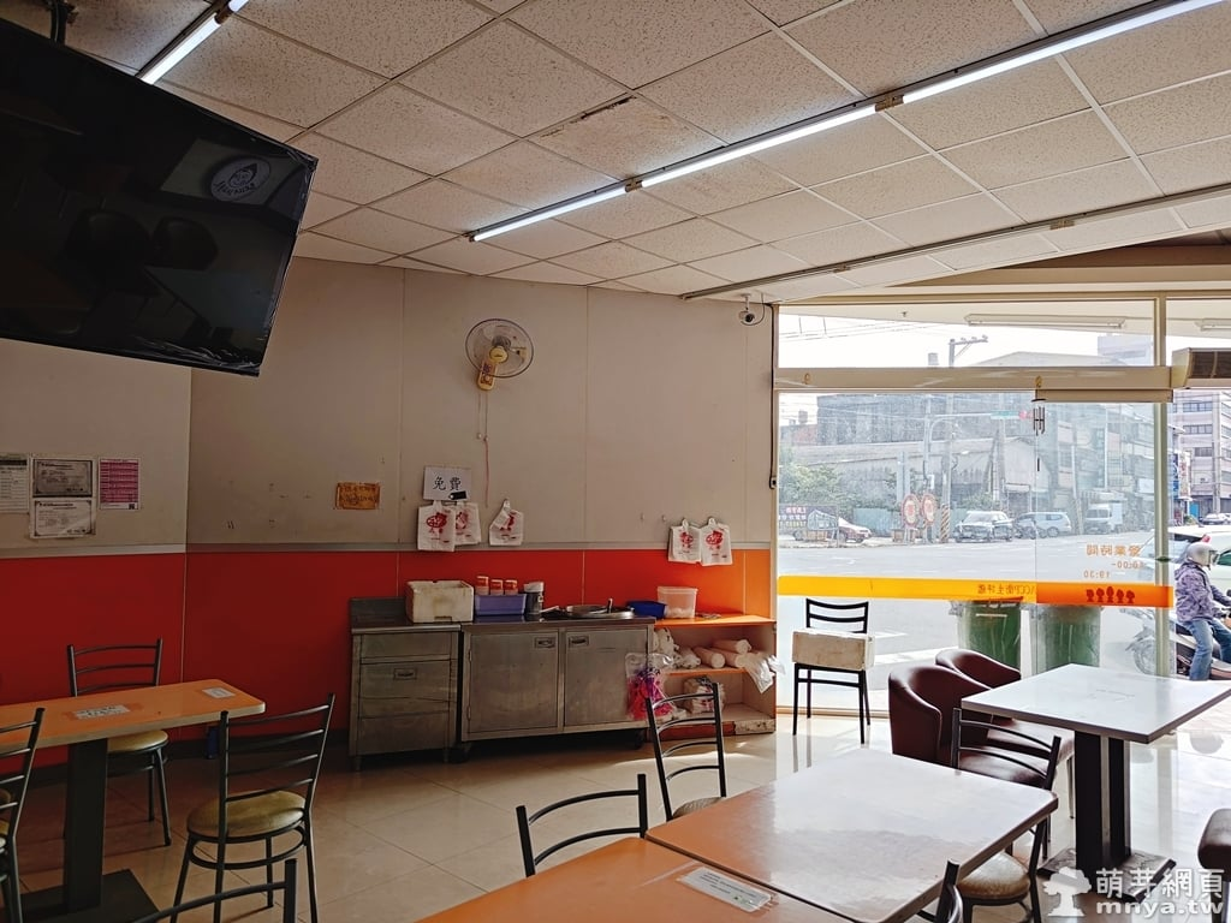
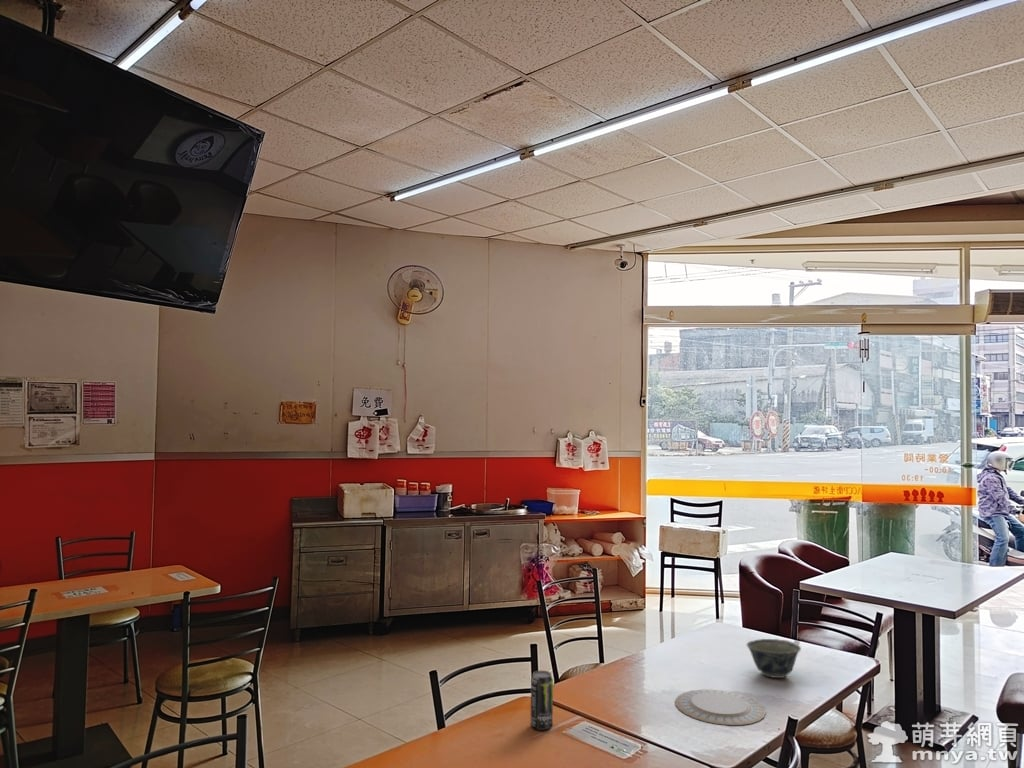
+ chinaware (719, 704)
+ beverage can (541, 700)
+ bowl (773, 659)
